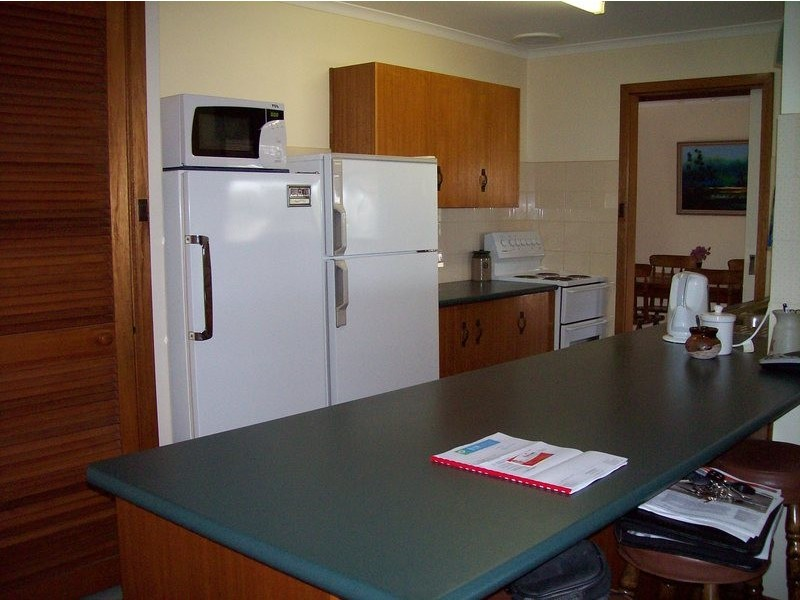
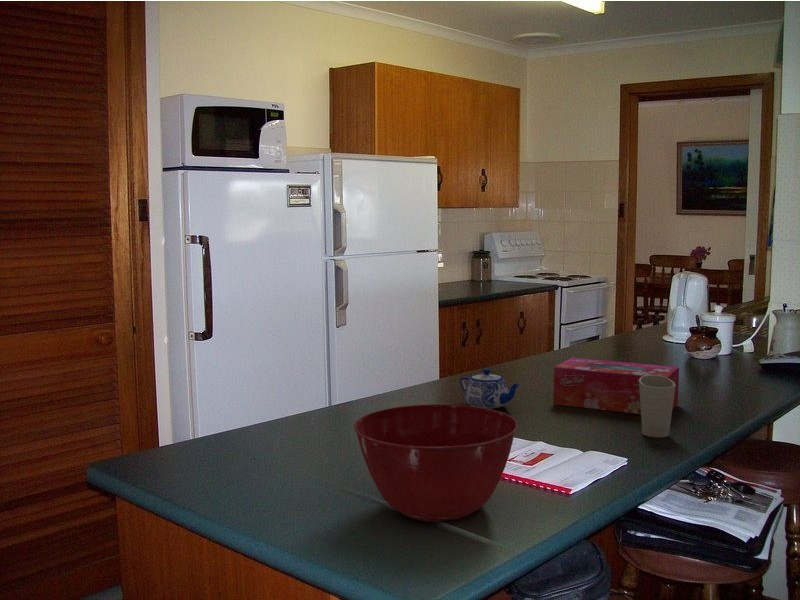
+ cup (656, 406)
+ teapot (489, 388)
+ mixing bowl (435, 465)
+ tissue box (615, 385)
